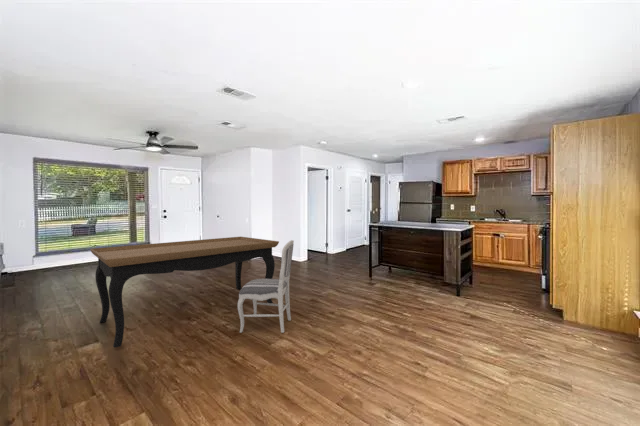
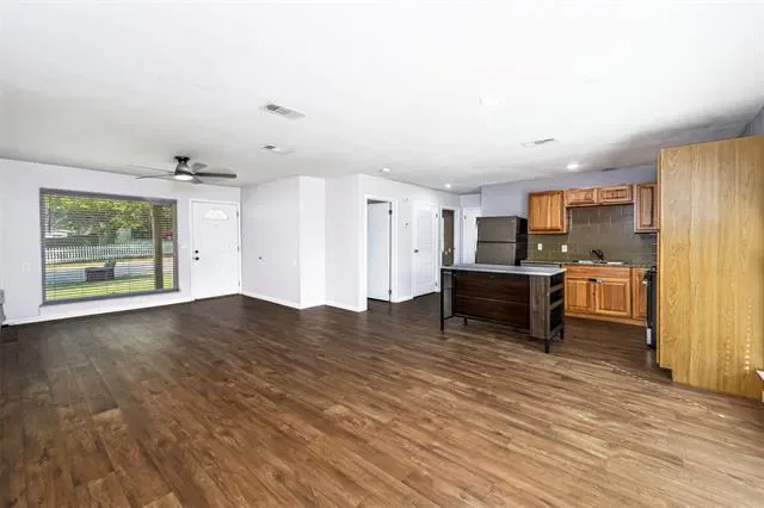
- dining chair (269, 282)
- dining table (192, 270)
